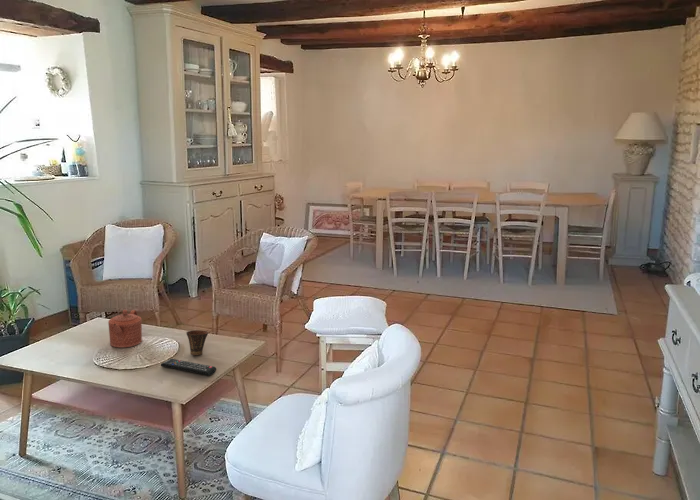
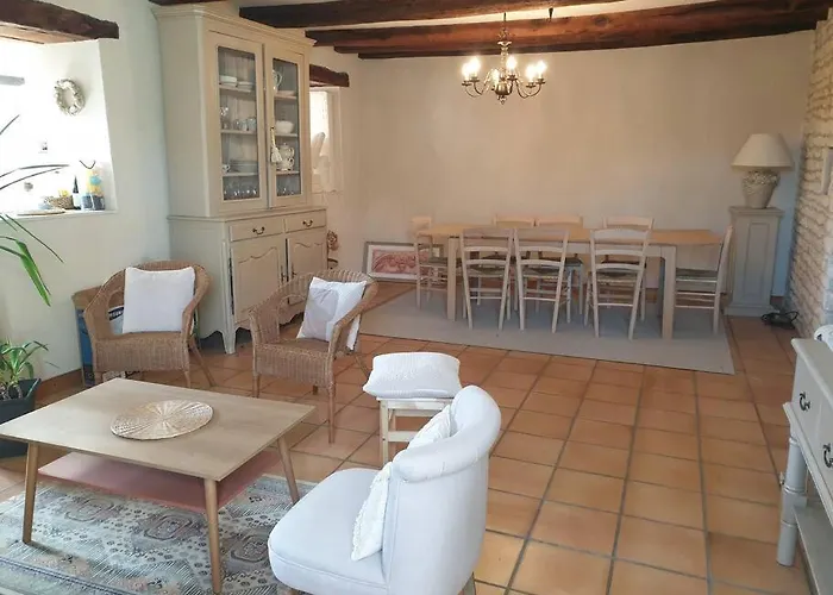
- remote control (188, 367)
- cup (197, 342)
- teapot (125, 326)
